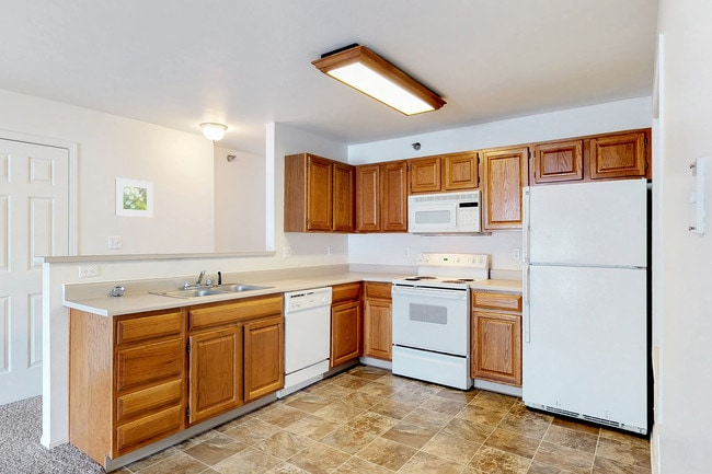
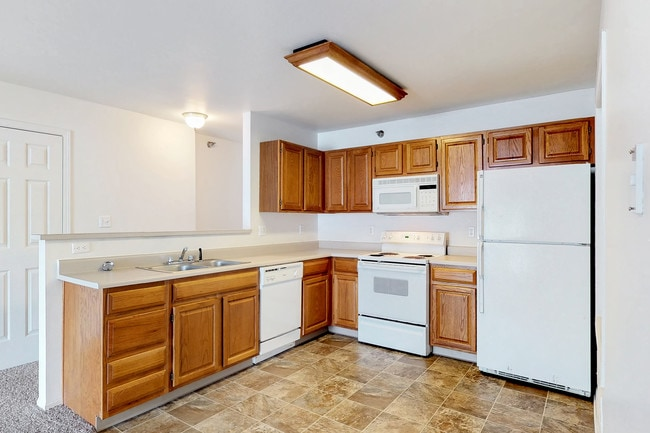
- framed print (135, 198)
